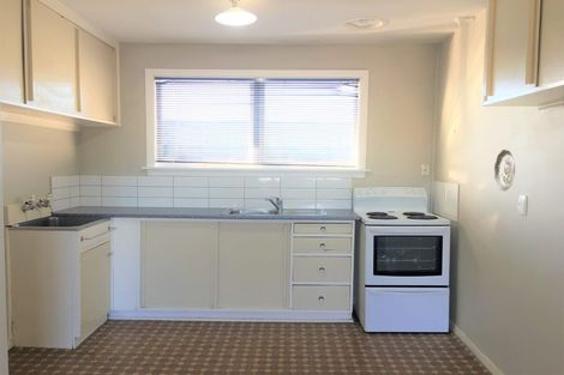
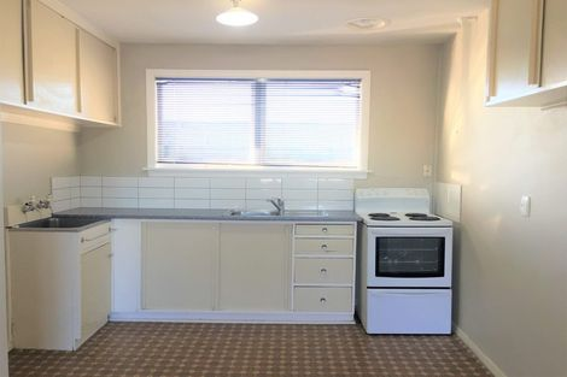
- decorative plate (505, 170)
